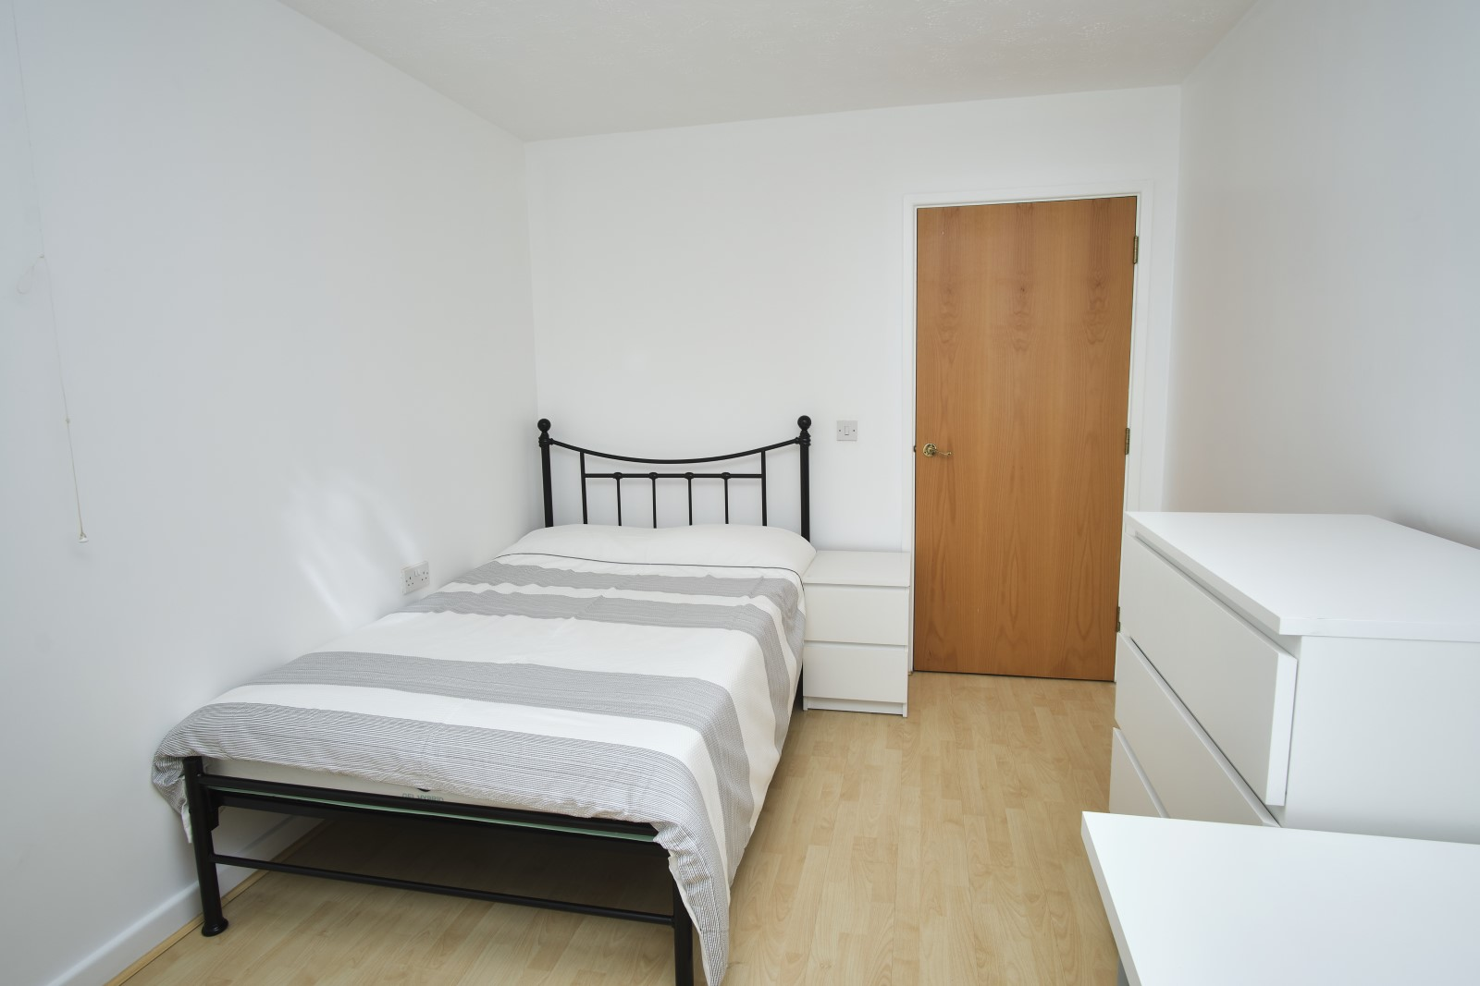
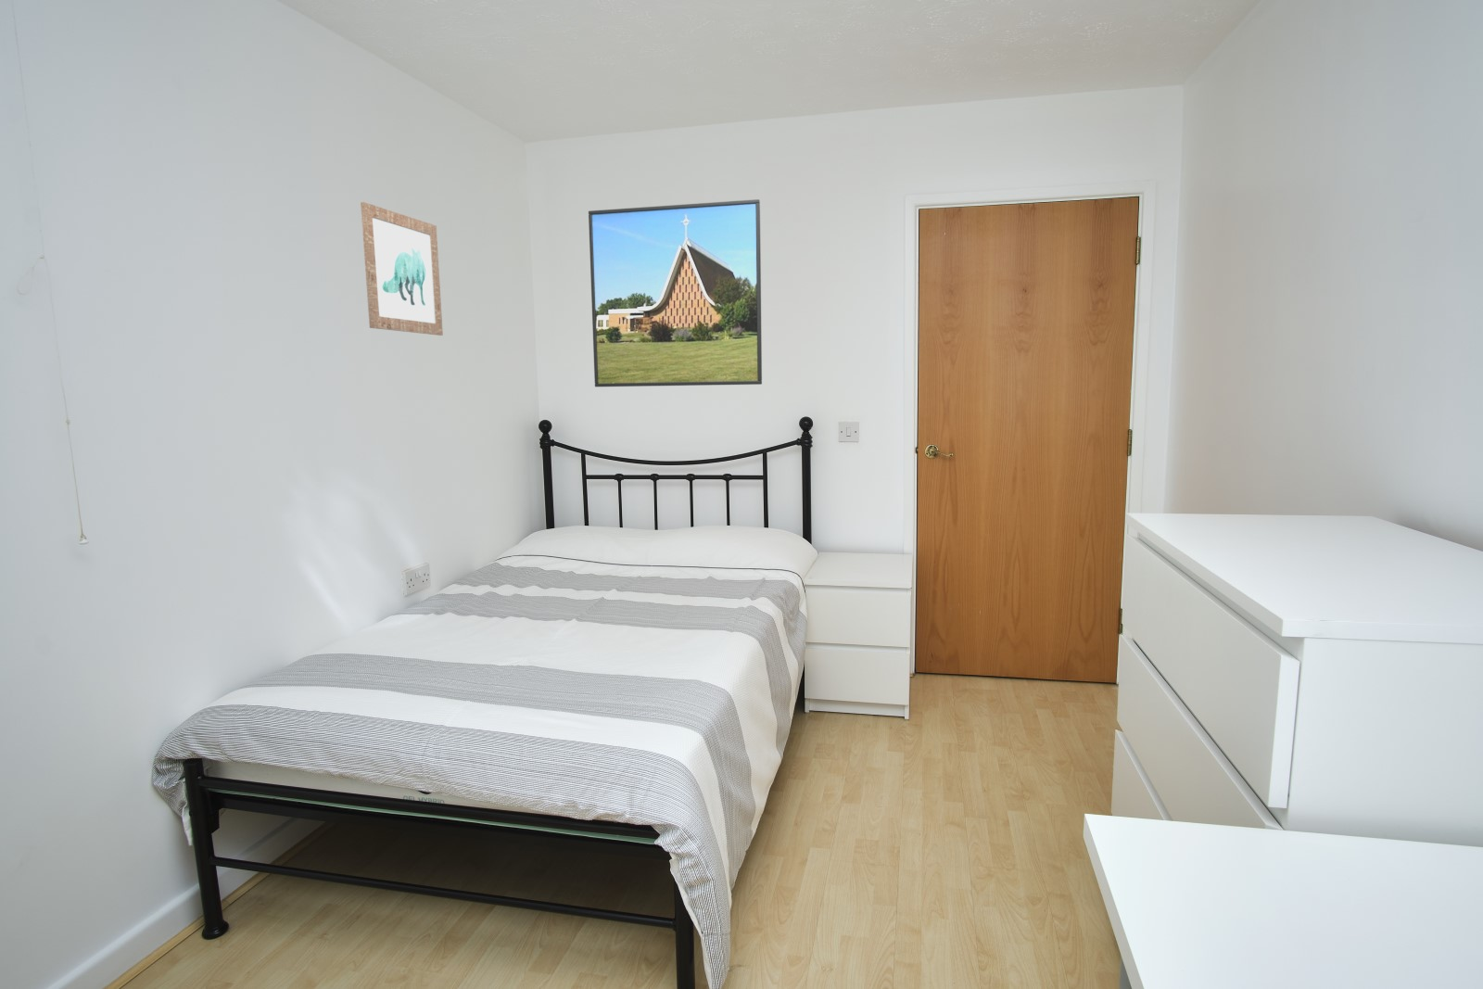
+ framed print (674, 297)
+ wall art (404, 274)
